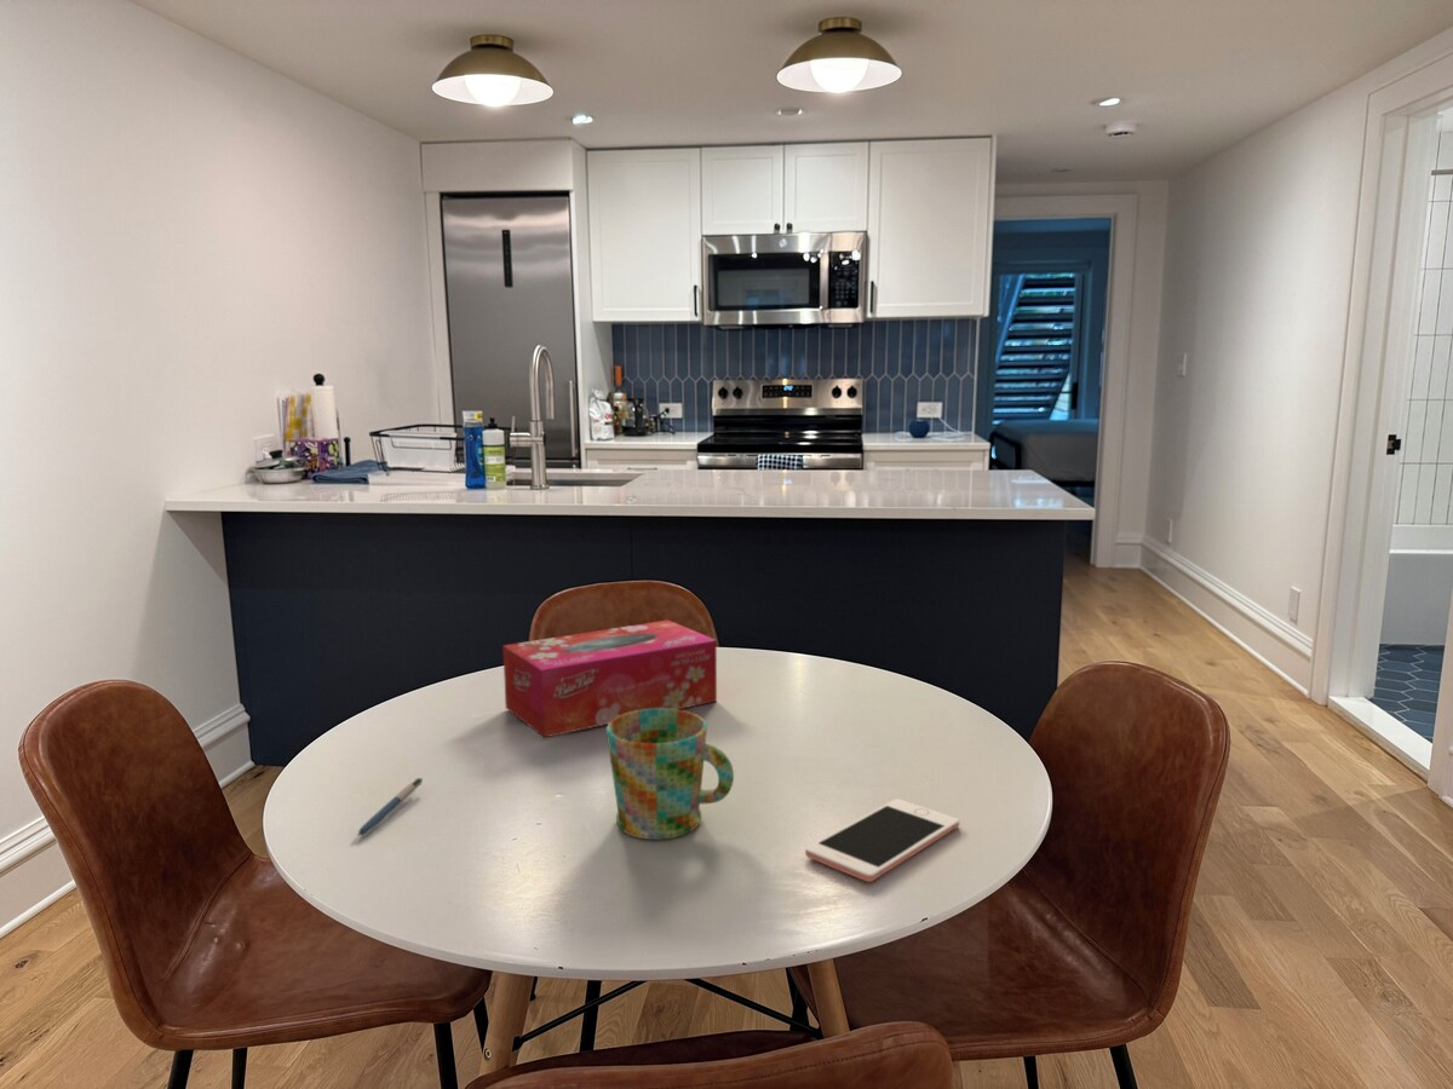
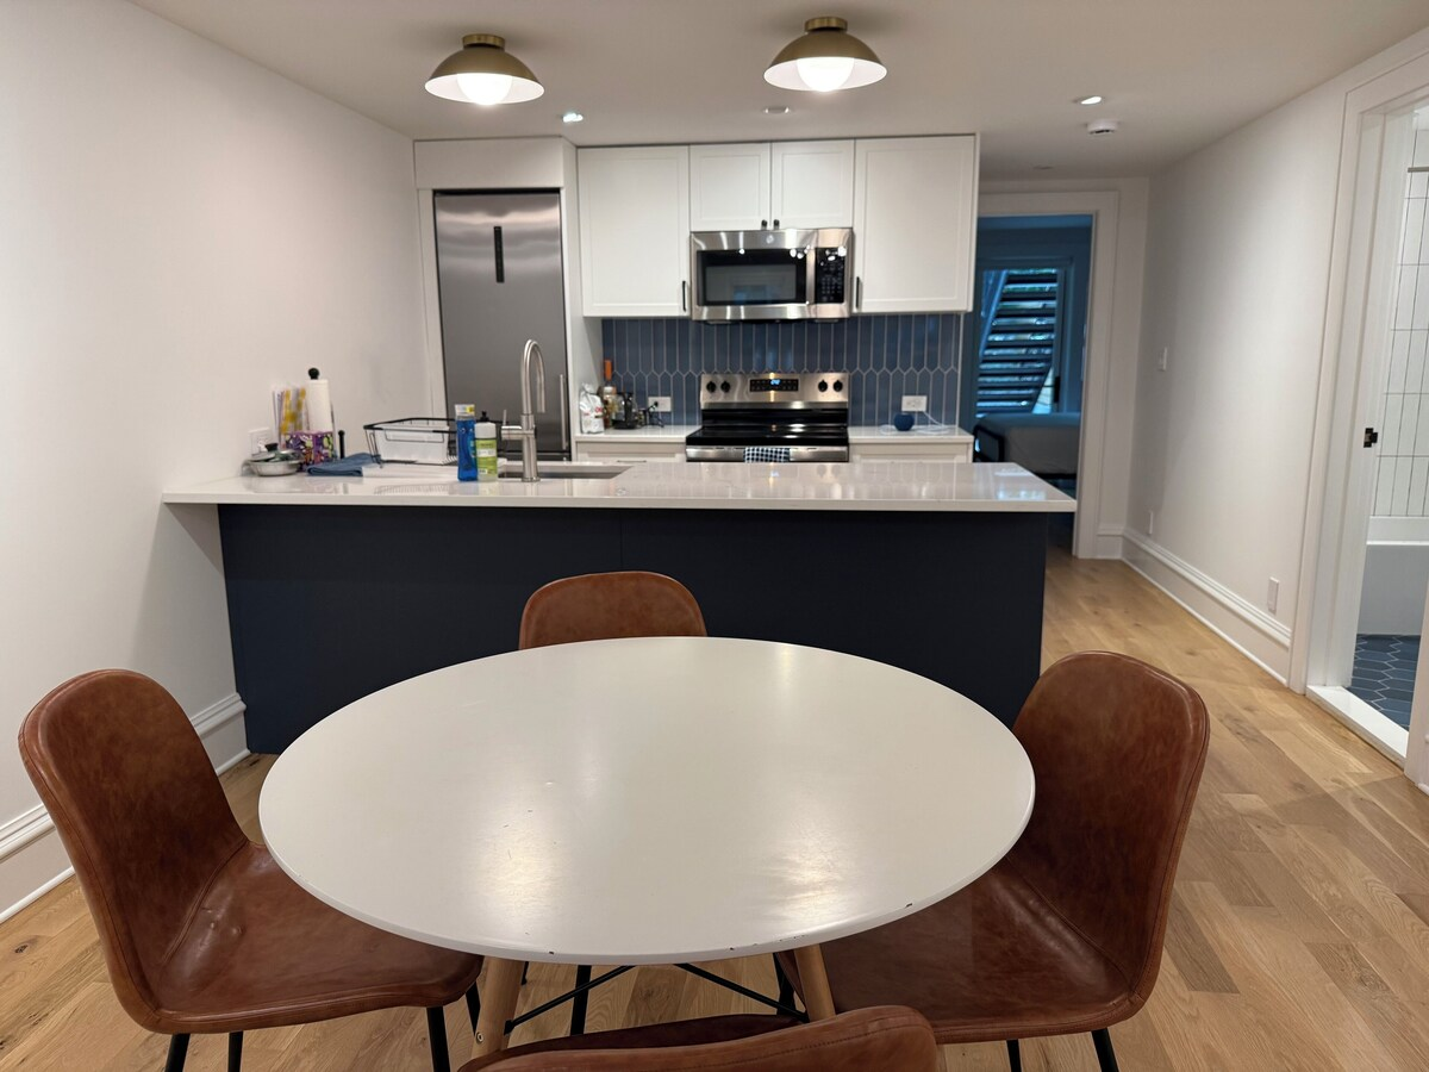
- mug (670, 773)
- cell phone (884, 836)
- tissue box (610, 673)
- pen (390, 805)
